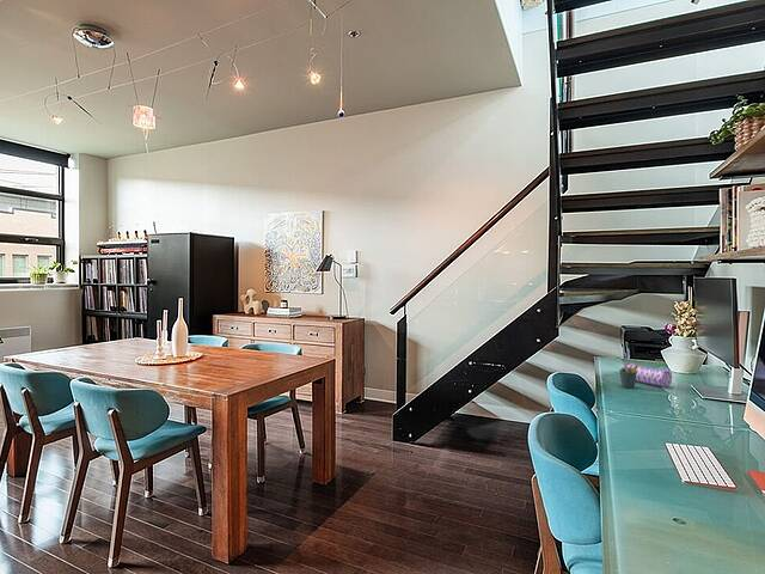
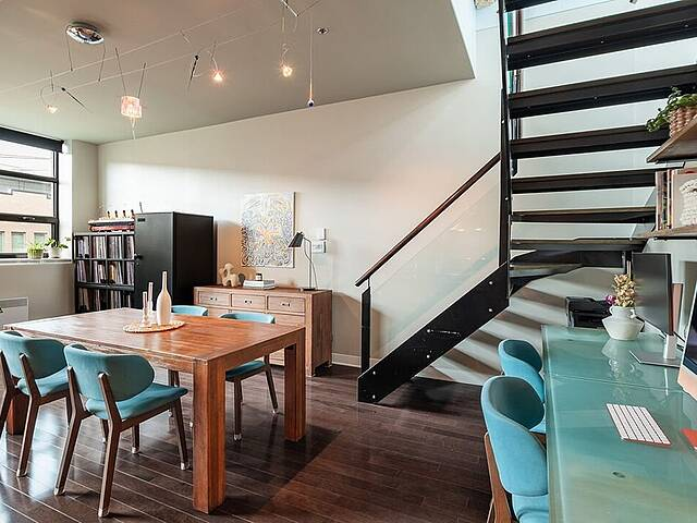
- pencil case (647, 373)
- pen holder (628, 374)
